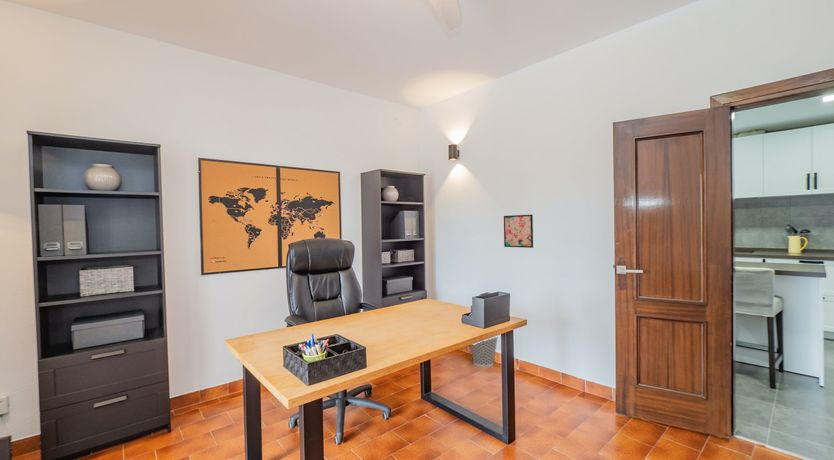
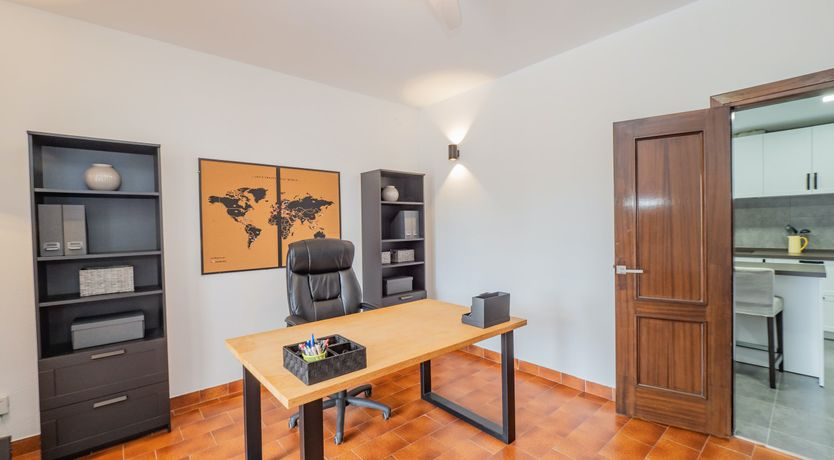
- wall art (517, 231)
- wastebasket (483, 348)
